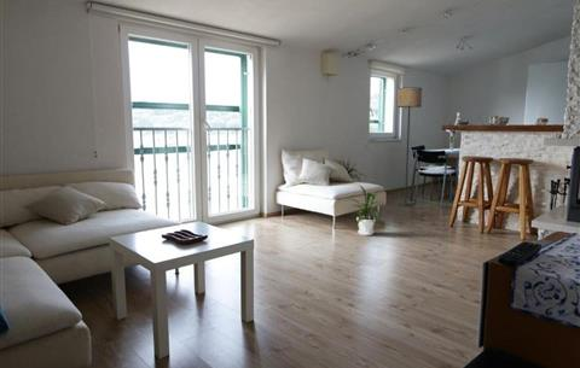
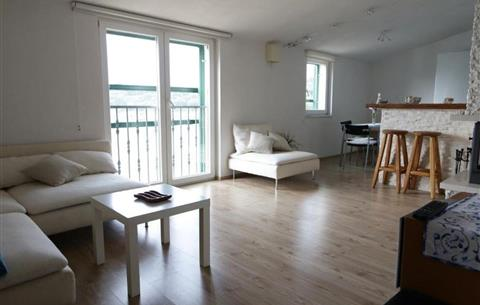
- floor lamp (407, 147)
- house plant (365, 209)
